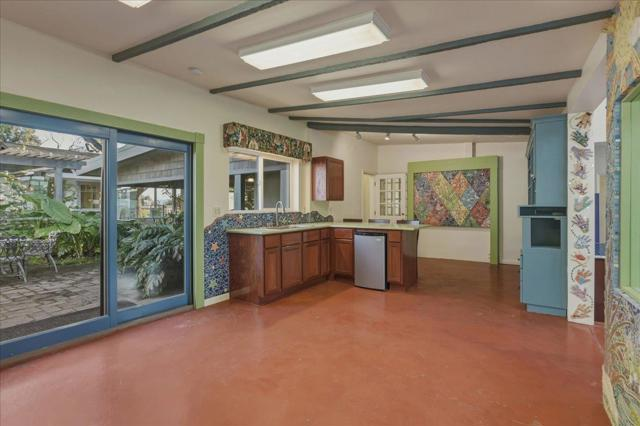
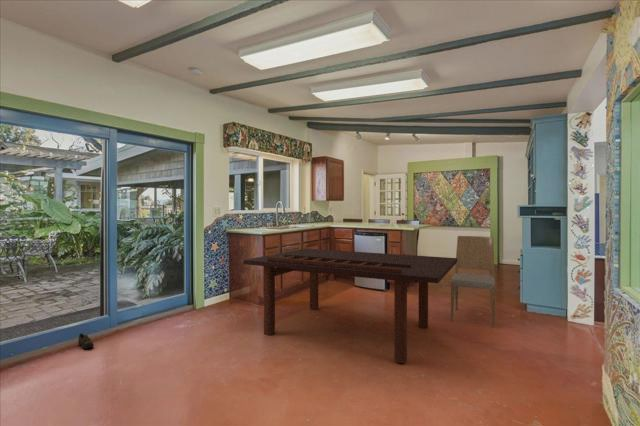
+ dining chair (473, 277)
+ dining table (352, 276)
+ shoe (85, 340)
